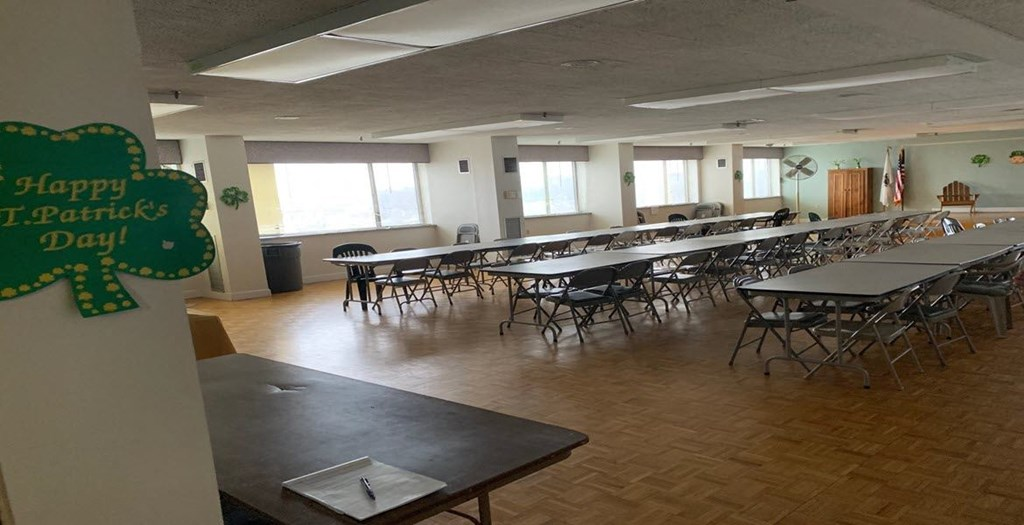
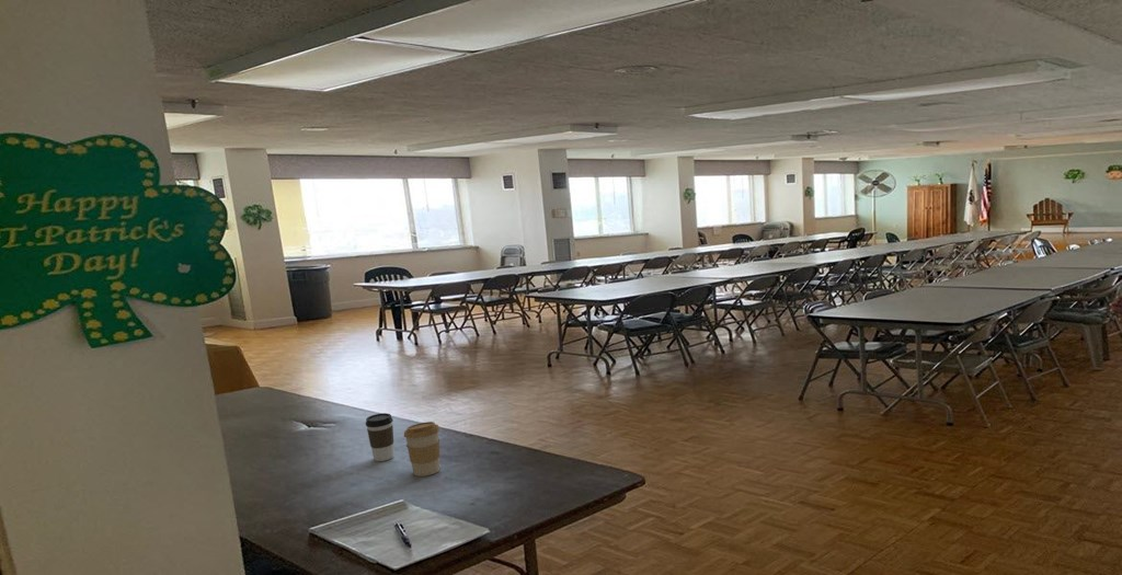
+ coffee cup (423, 447)
+ coffee cup (380, 437)
